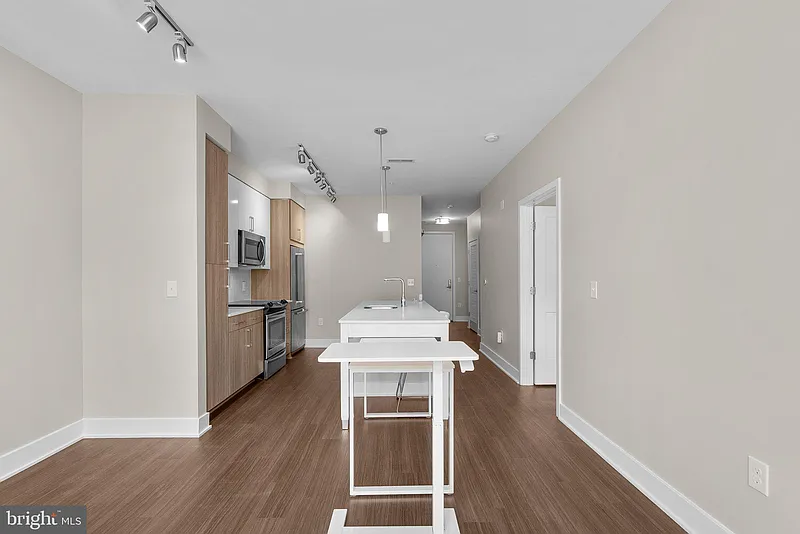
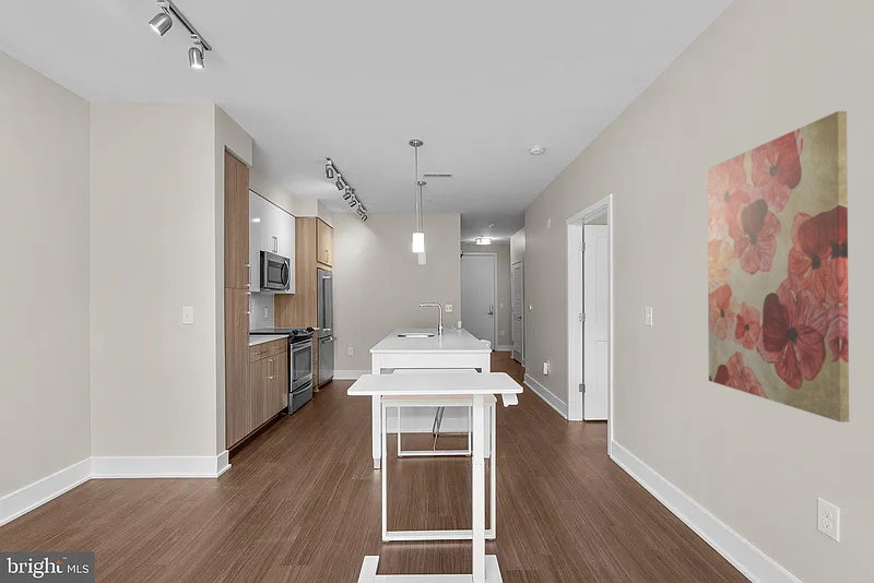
+ wall art (764, 271)
